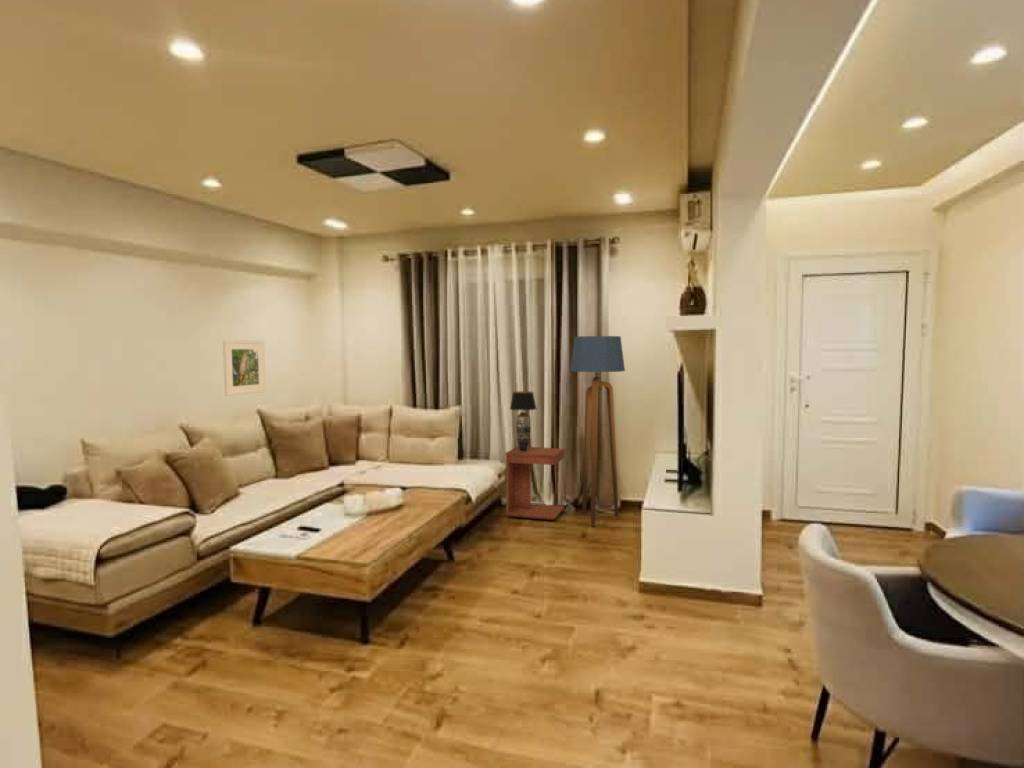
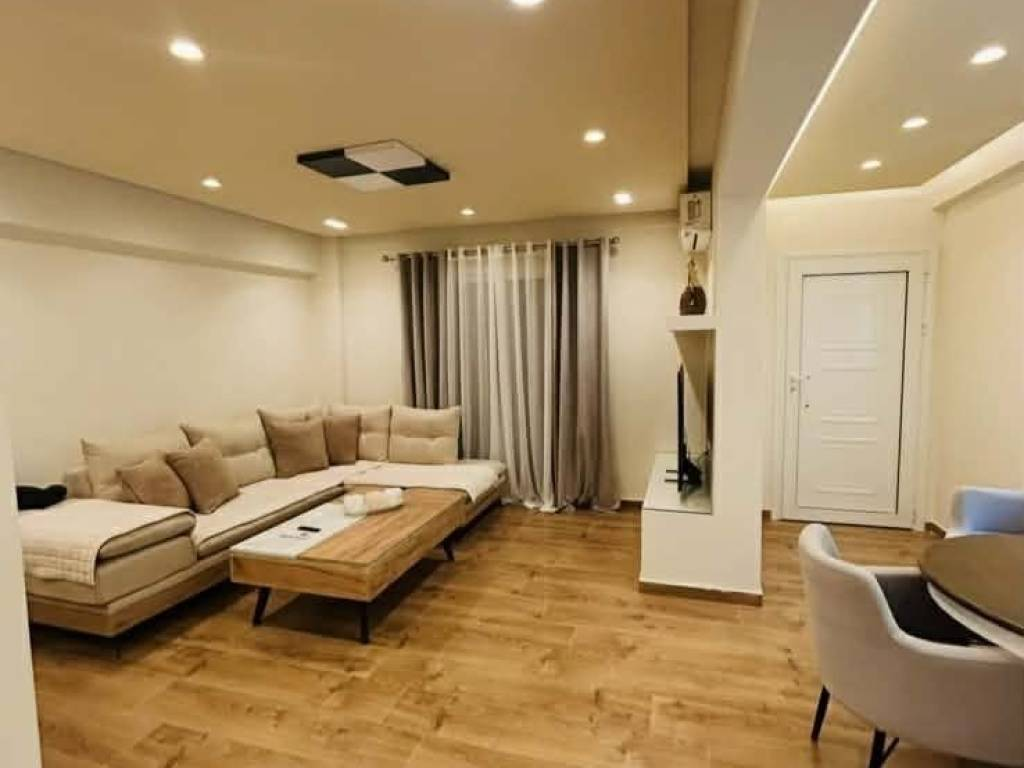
- table lamp (523, 421)
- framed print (245, 367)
- side table (530, 482)
- floor lamp (596, 429)
